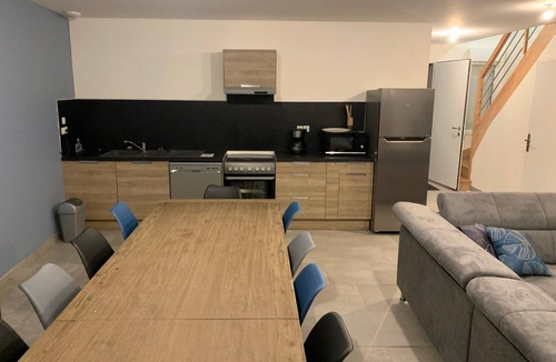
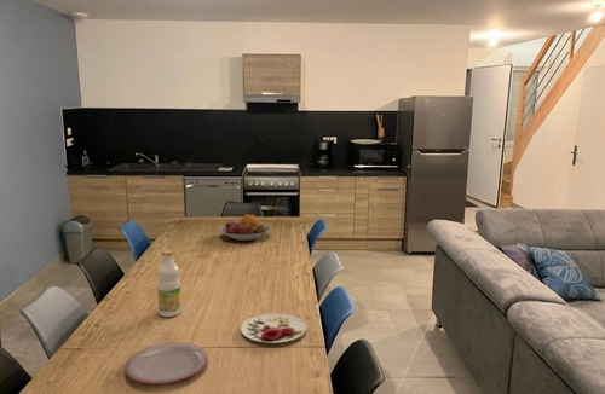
+ plate (167, 364)
+ bottle (168, 282)
+ fruit bowl (244, 226)
+ plate (273, 326)
